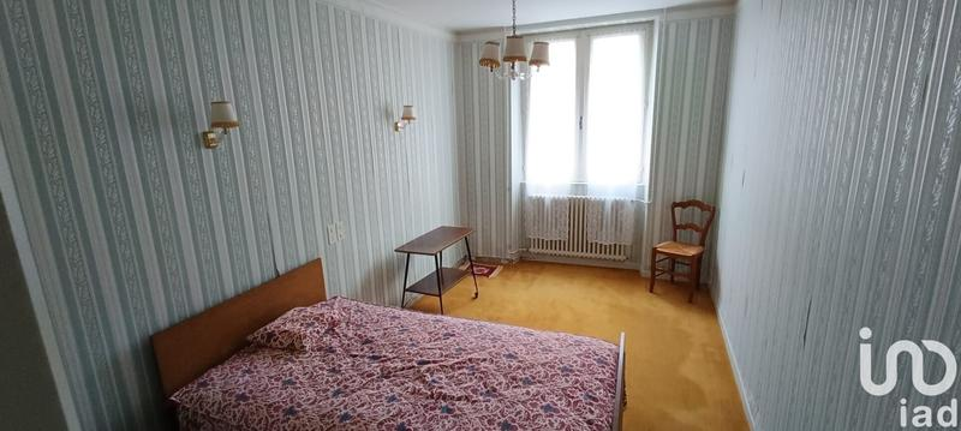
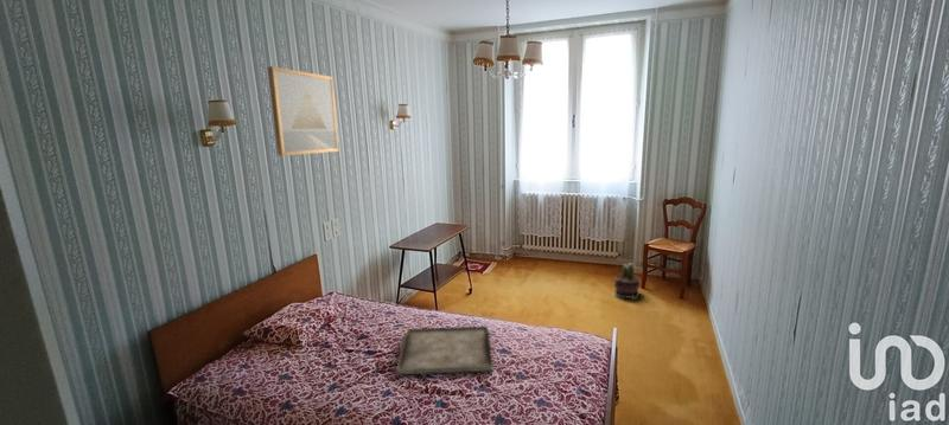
+ wall art (306, 112)
+ potted cactus (628, 278)
+ serving tray (446, 343)
